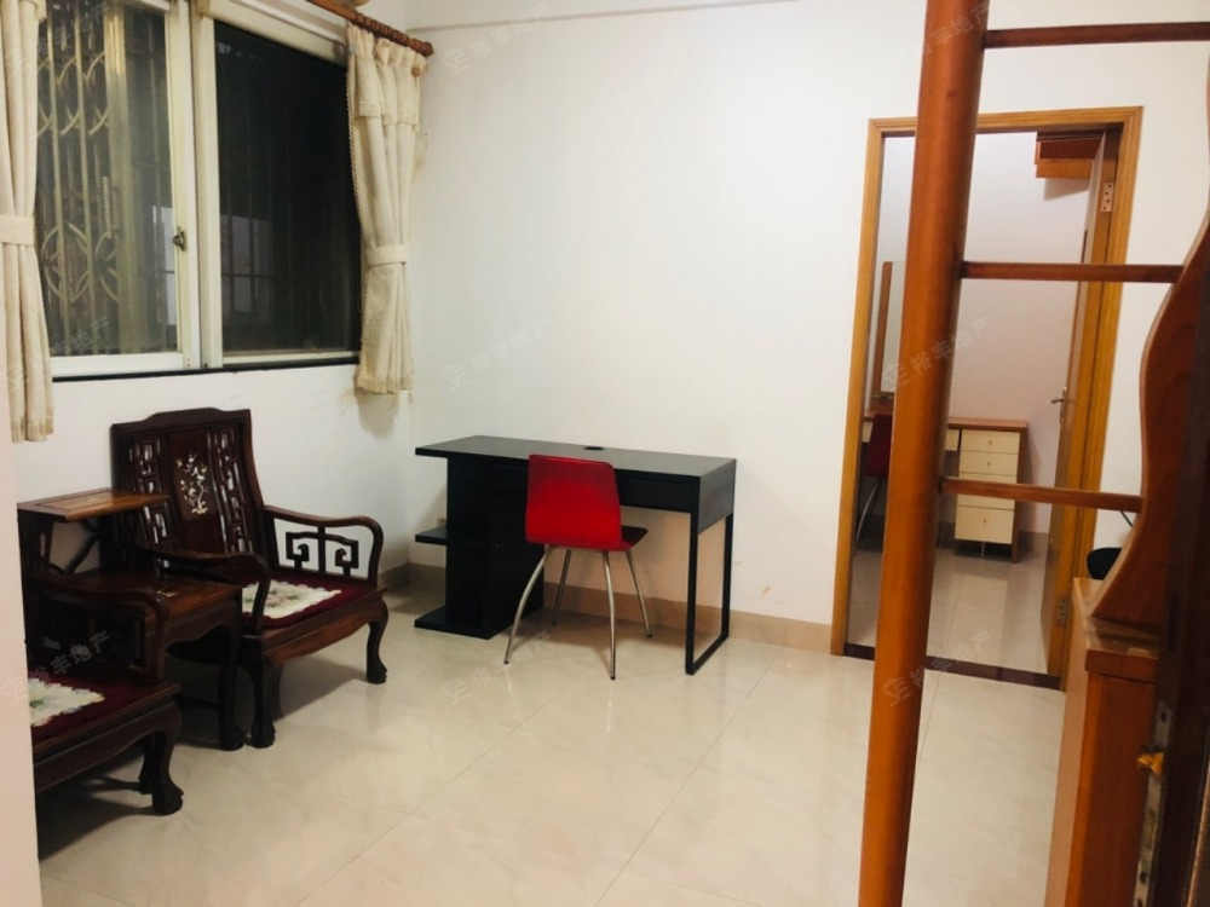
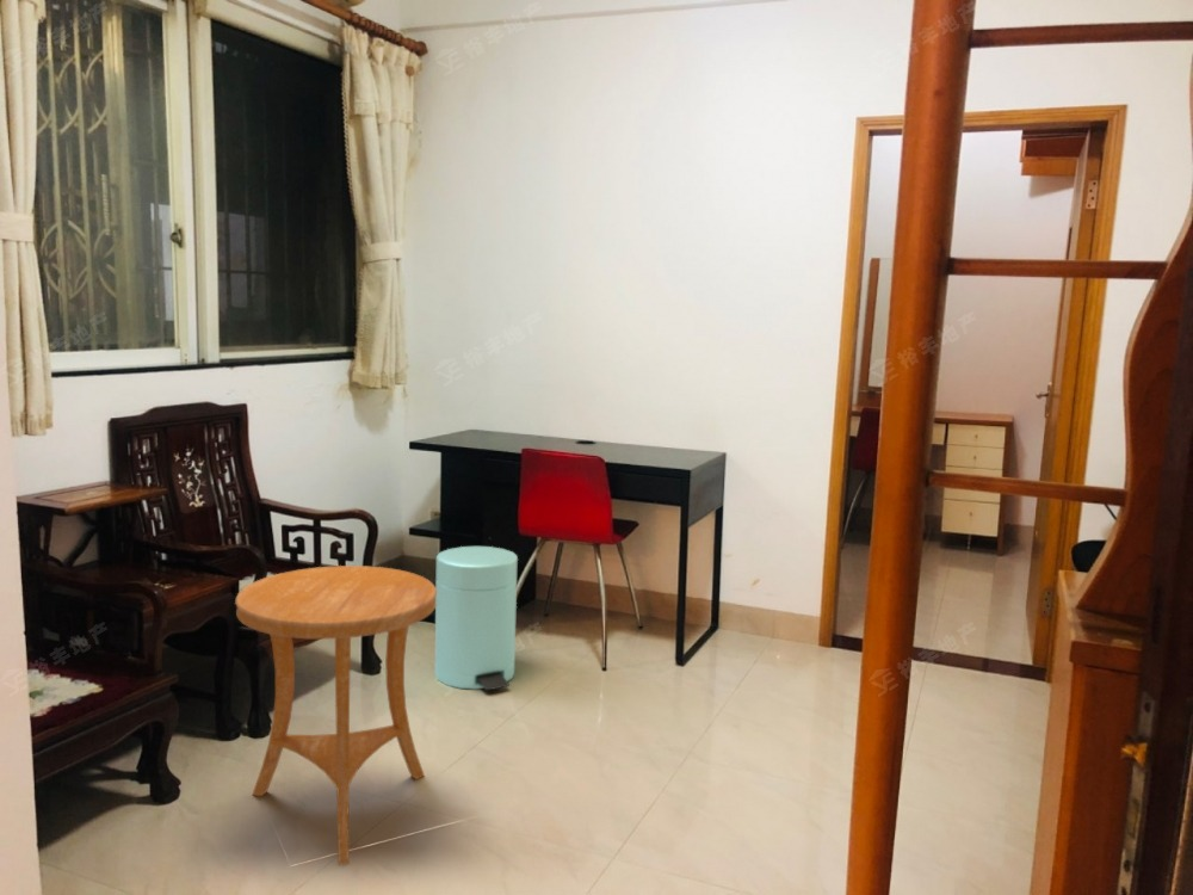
+ trash can (478, 616)
+ side table (339, 703)
